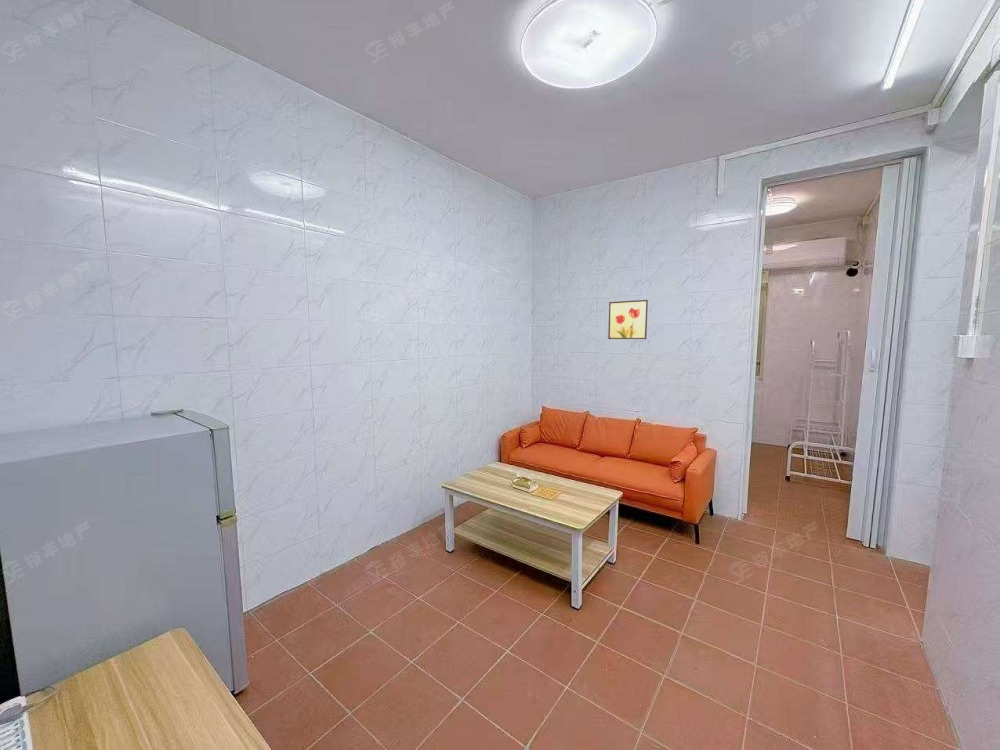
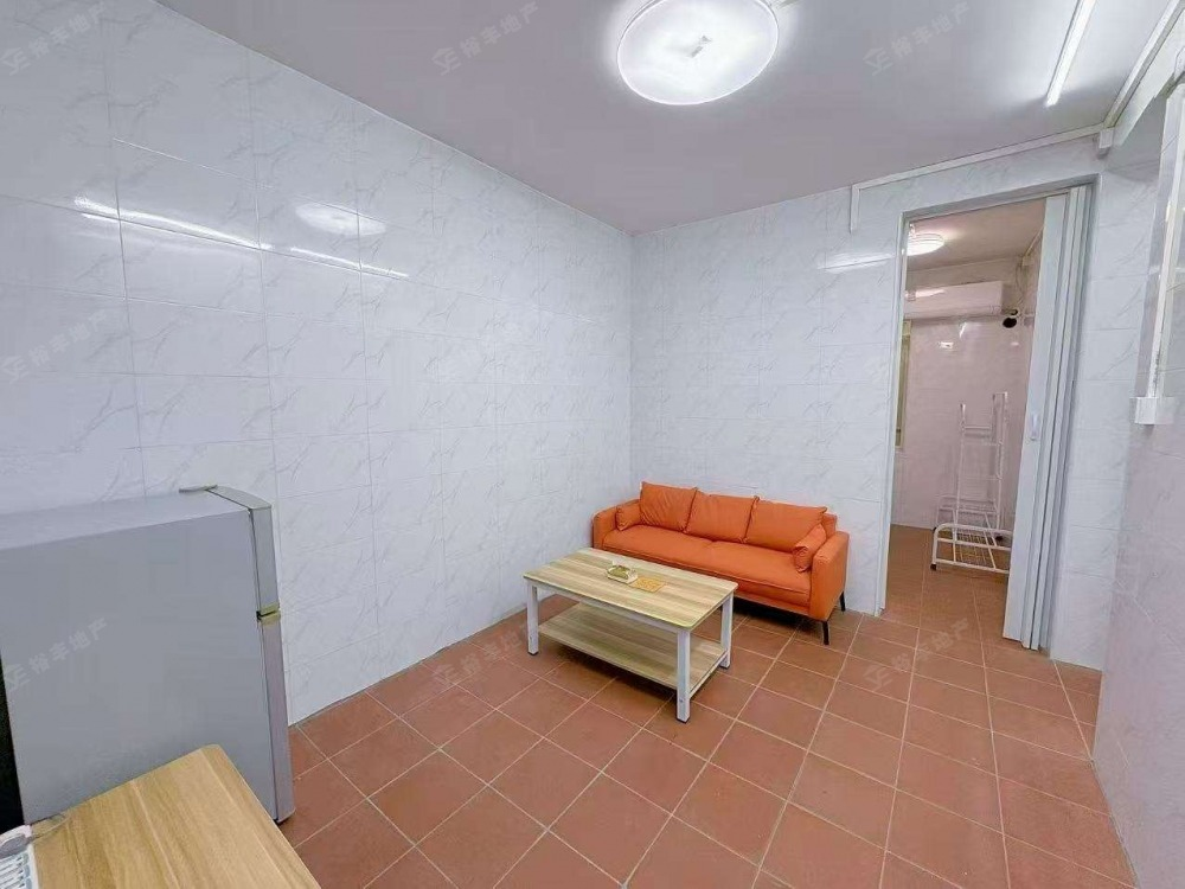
- wall art (627, 320)
